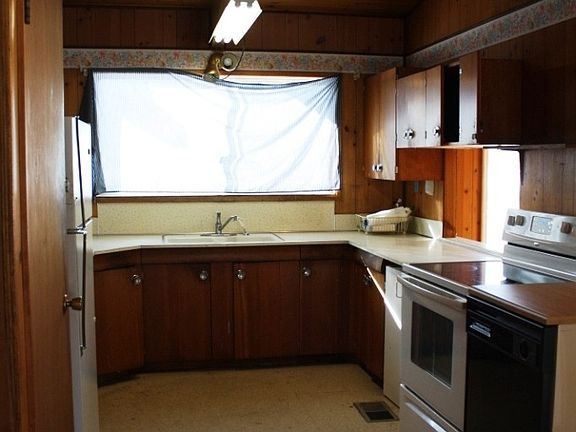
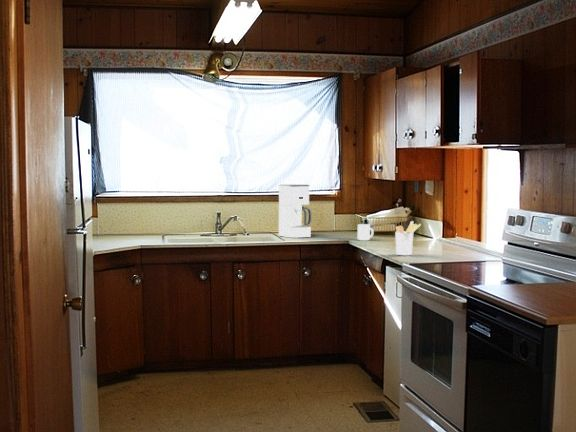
+ mug (366, 232)
+ coffee maker (297, 210)
+ utensil holder (407, 238)
